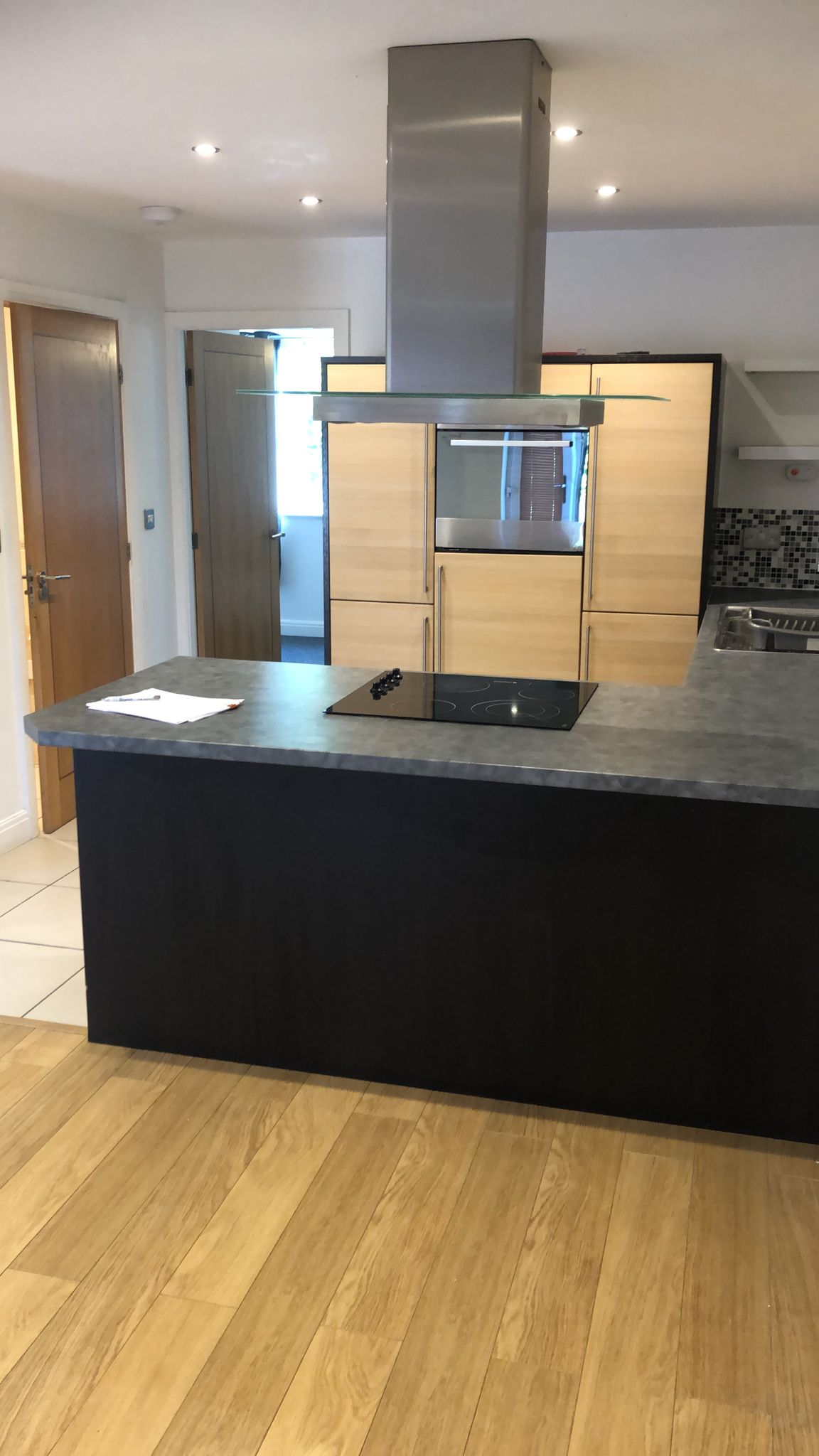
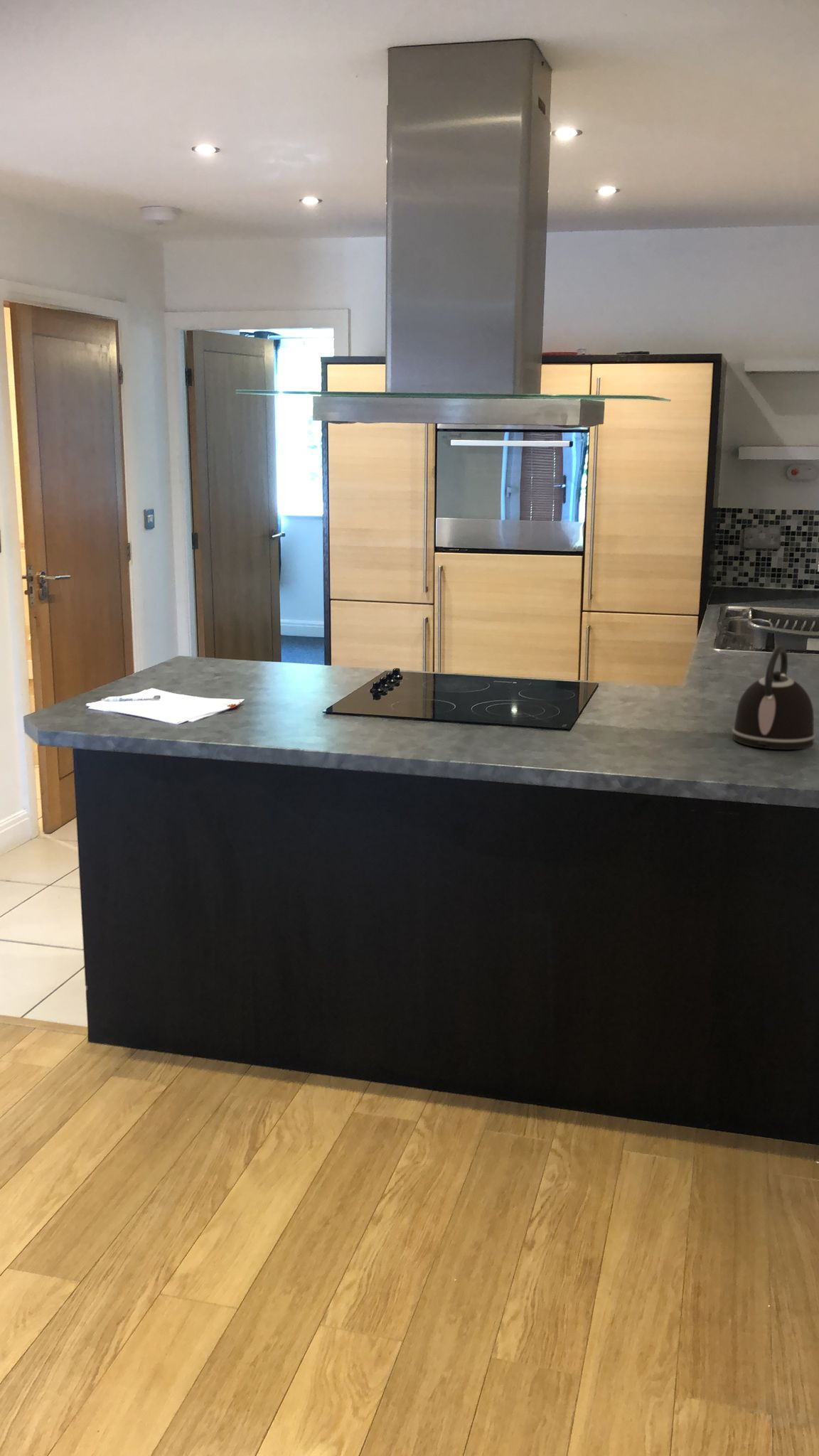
+ kettle (776, 693)
